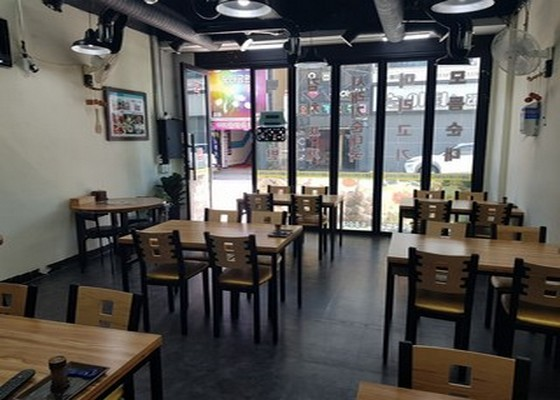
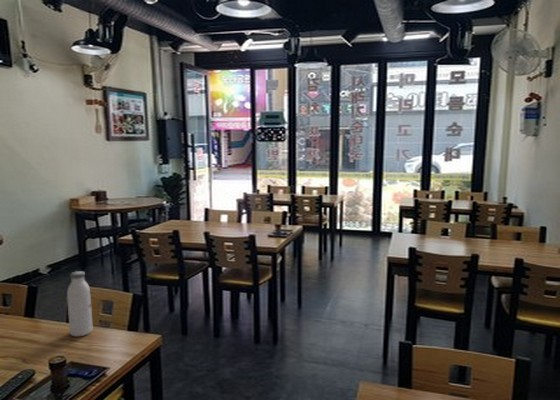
+ water bottle (79, 302)
